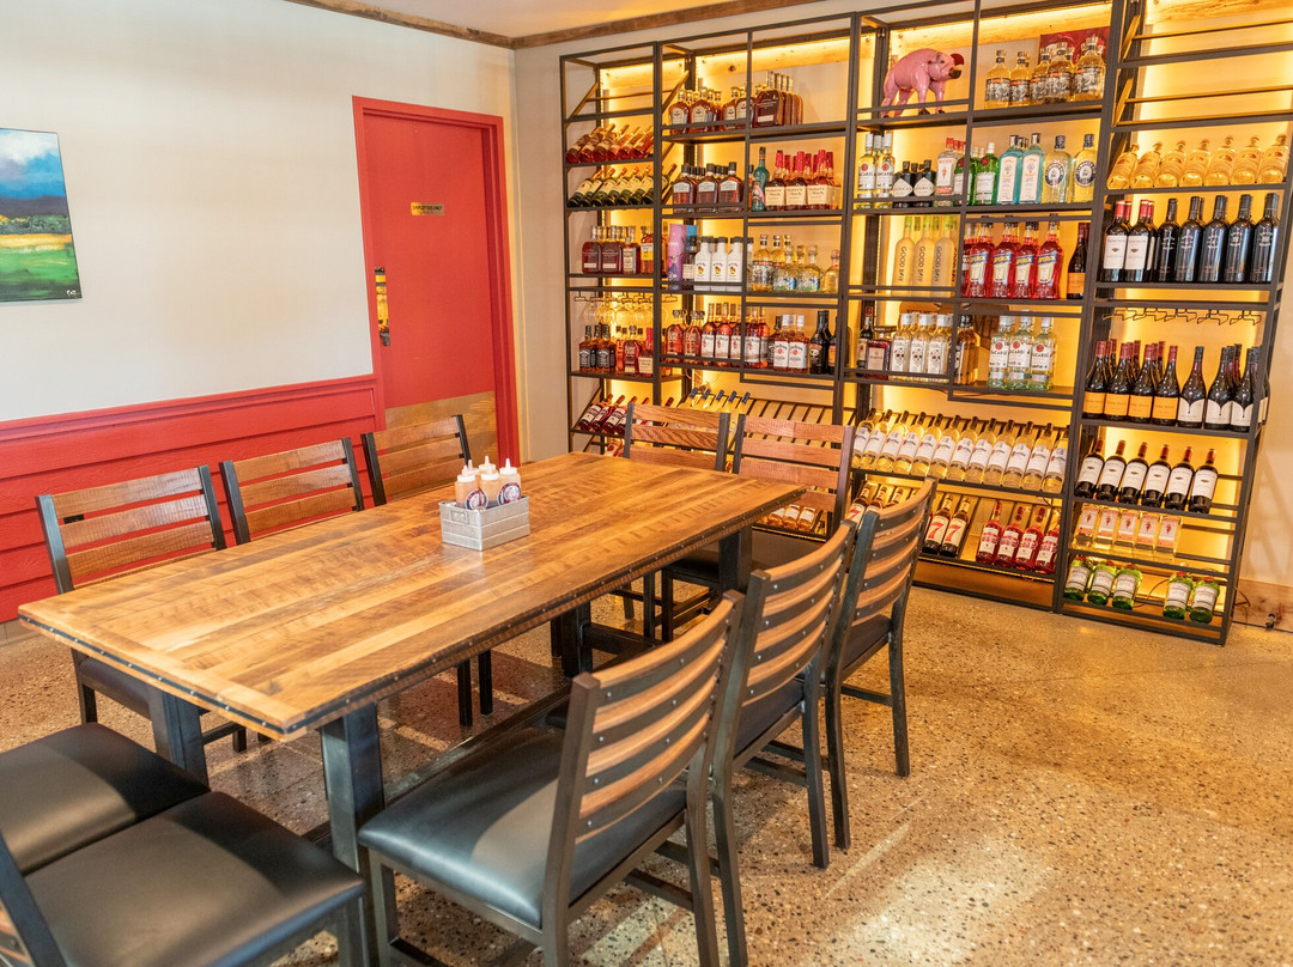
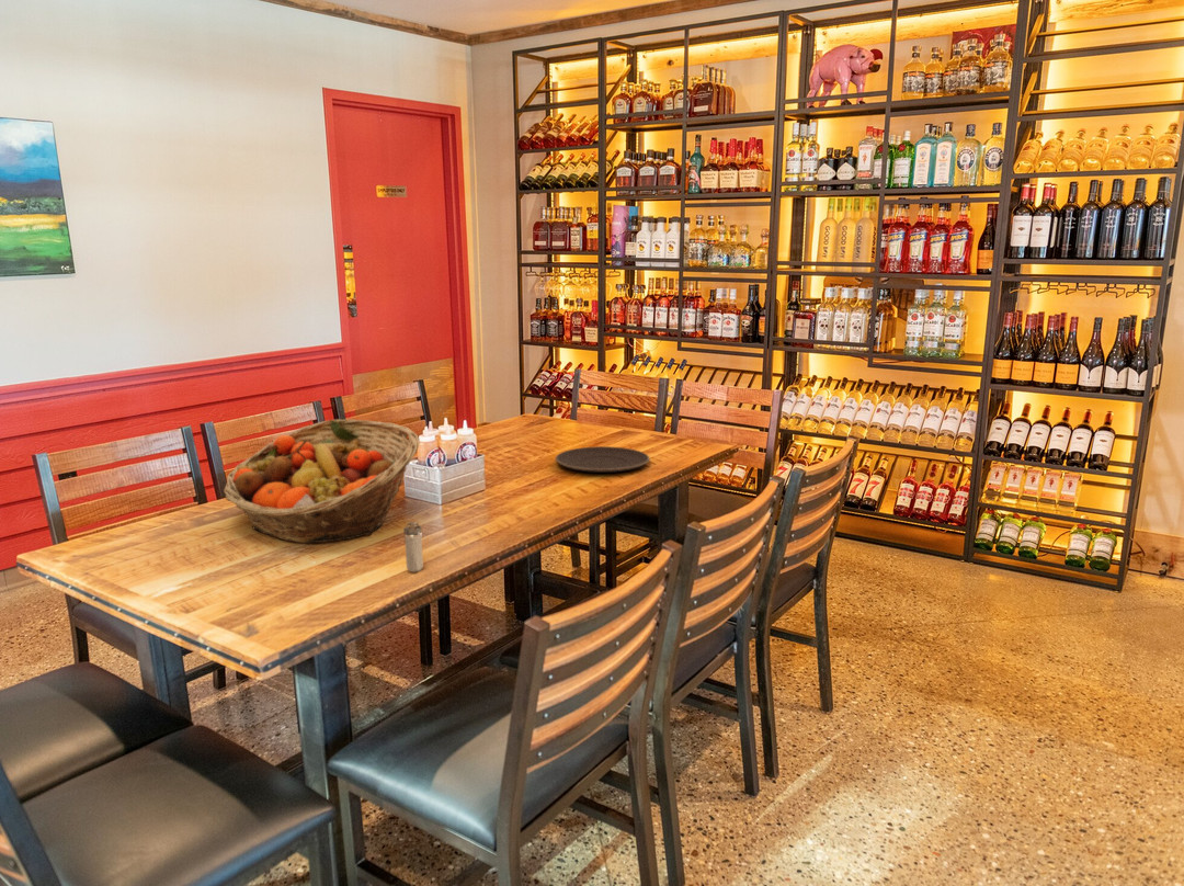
+ shaker (413, 546)
+ fruit basket (323, 477)
+ plate (602, 461)
